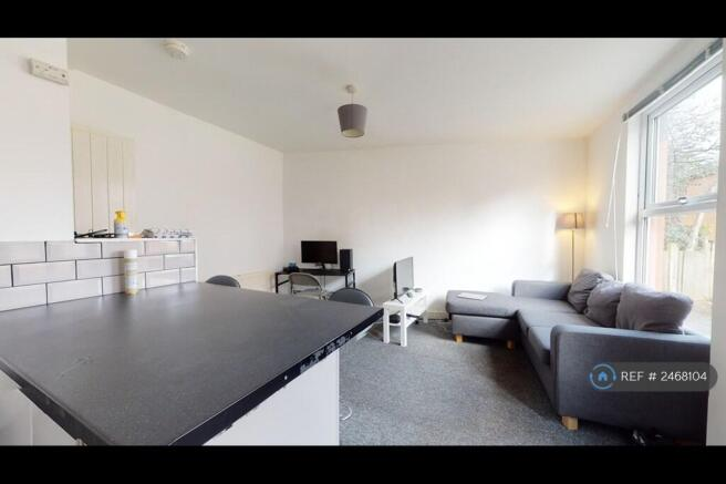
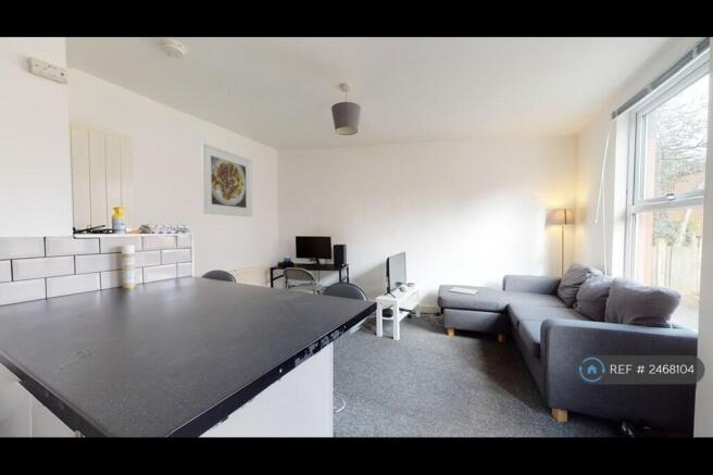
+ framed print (229, 184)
